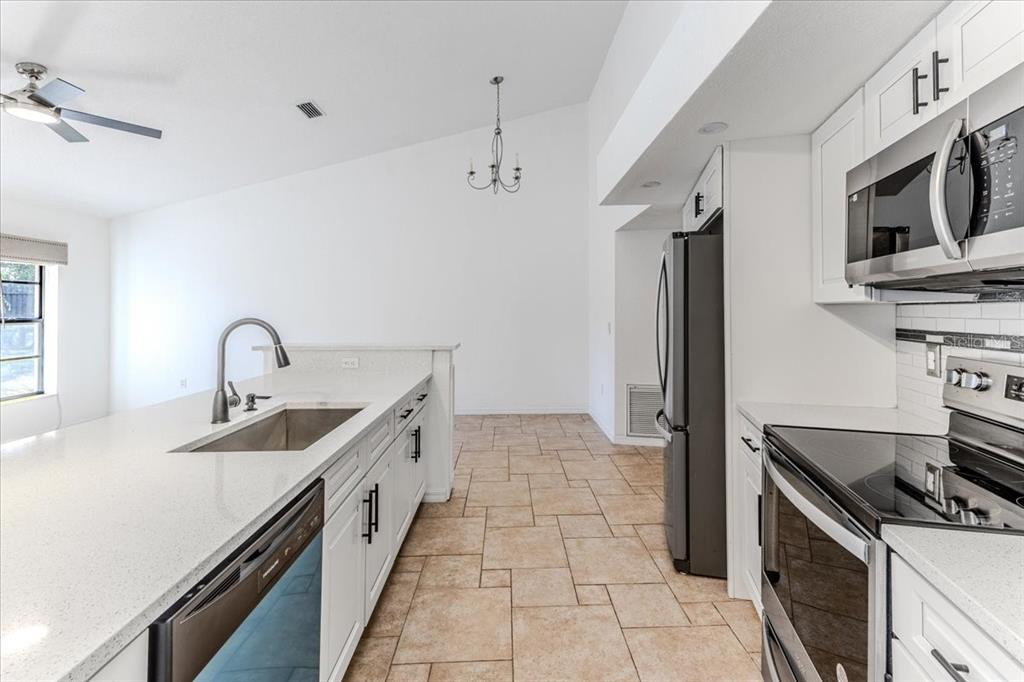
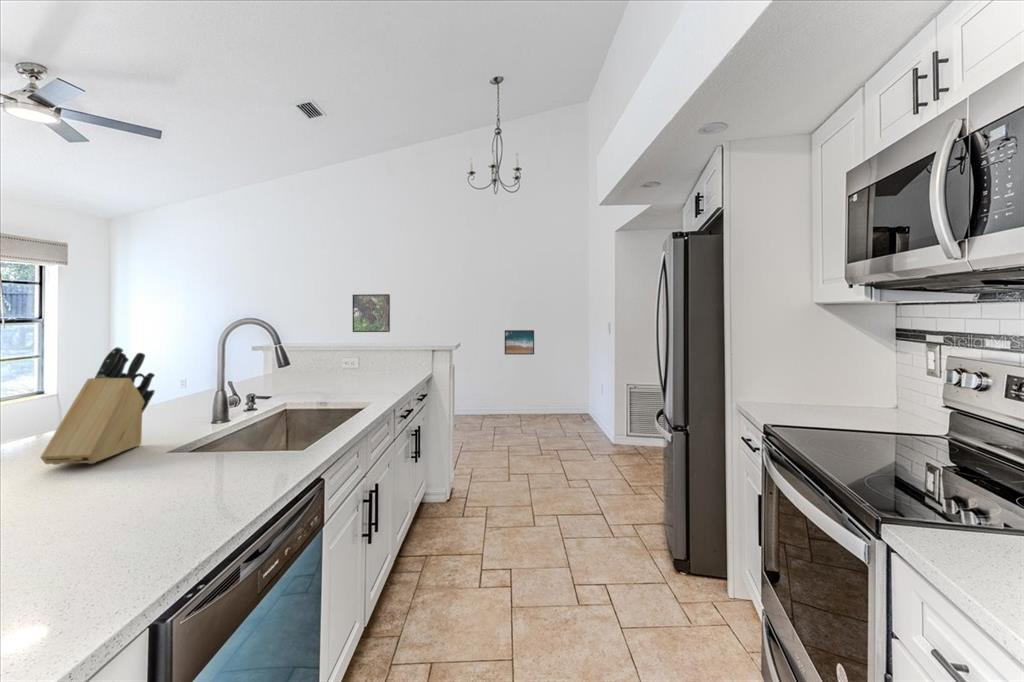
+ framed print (371, 313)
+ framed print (519, 342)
+ knife block (106, 399)
